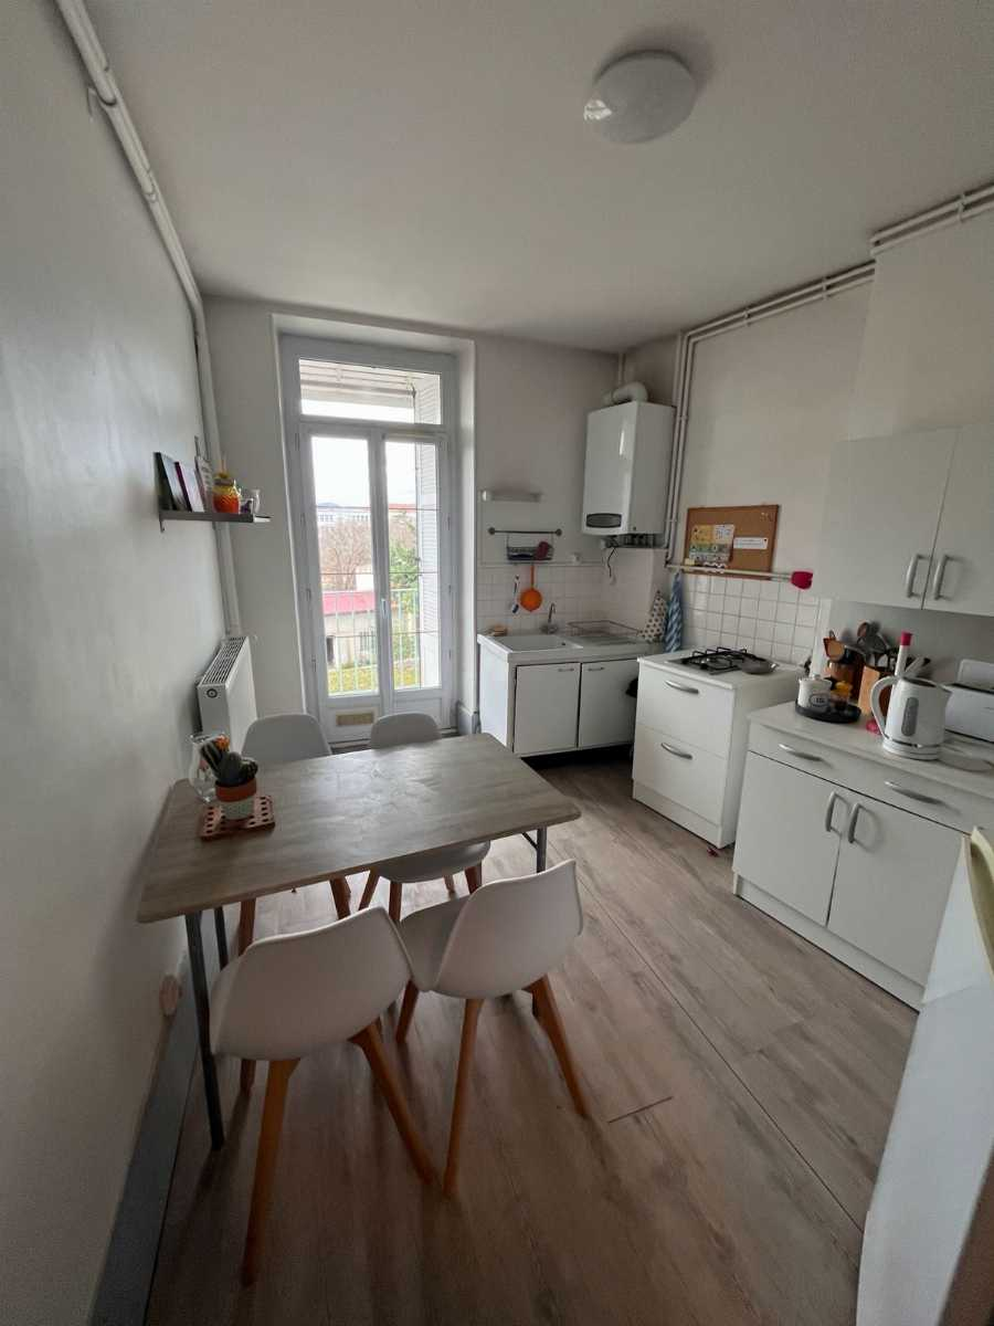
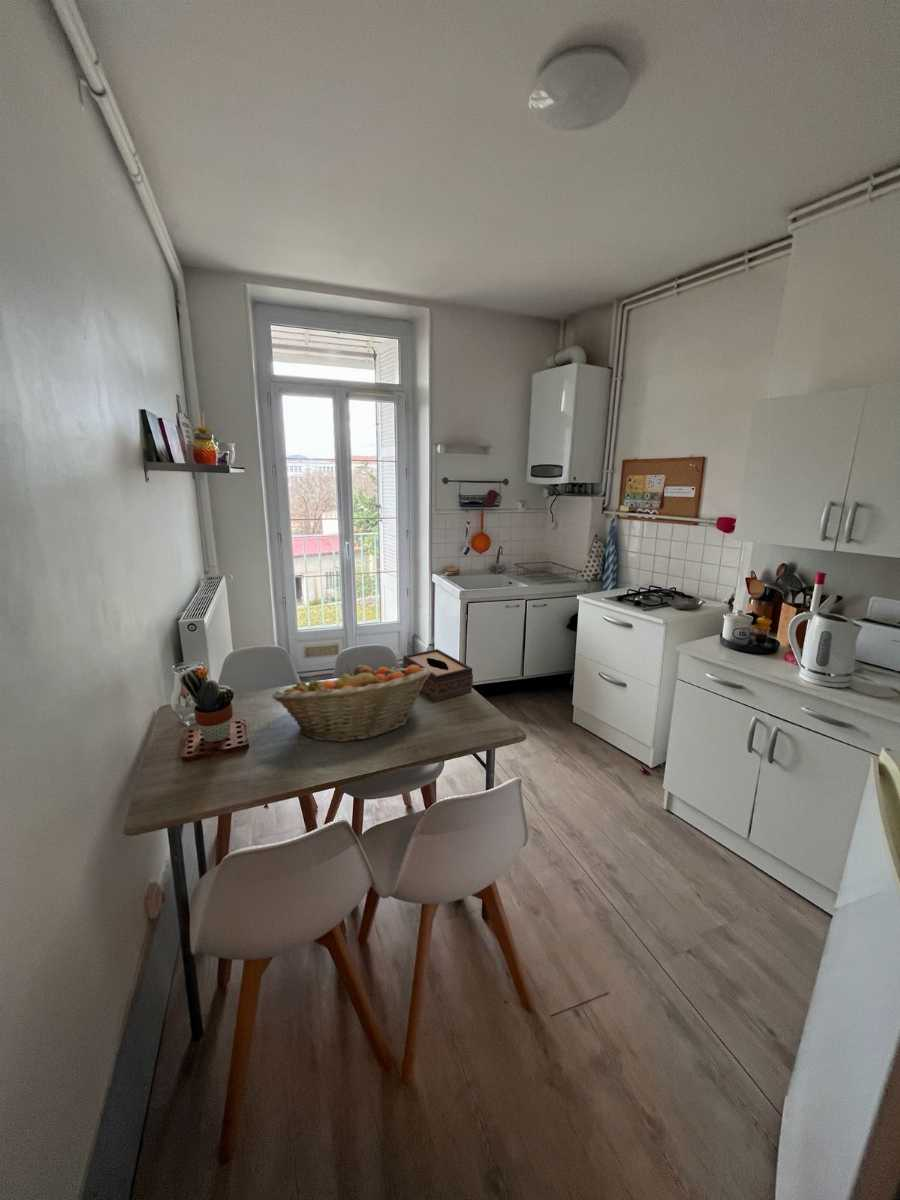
+ fruit basket (355, 693)
+ tissue box (436, 673)
